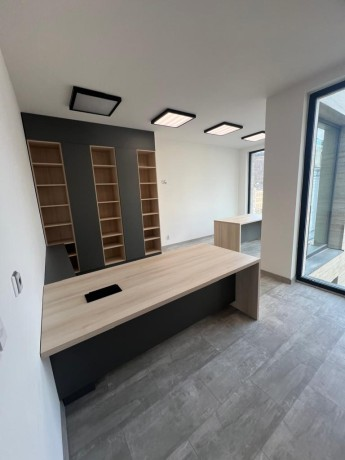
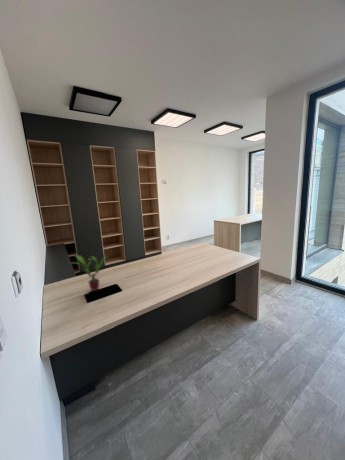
+ potted plant (91, 271)
